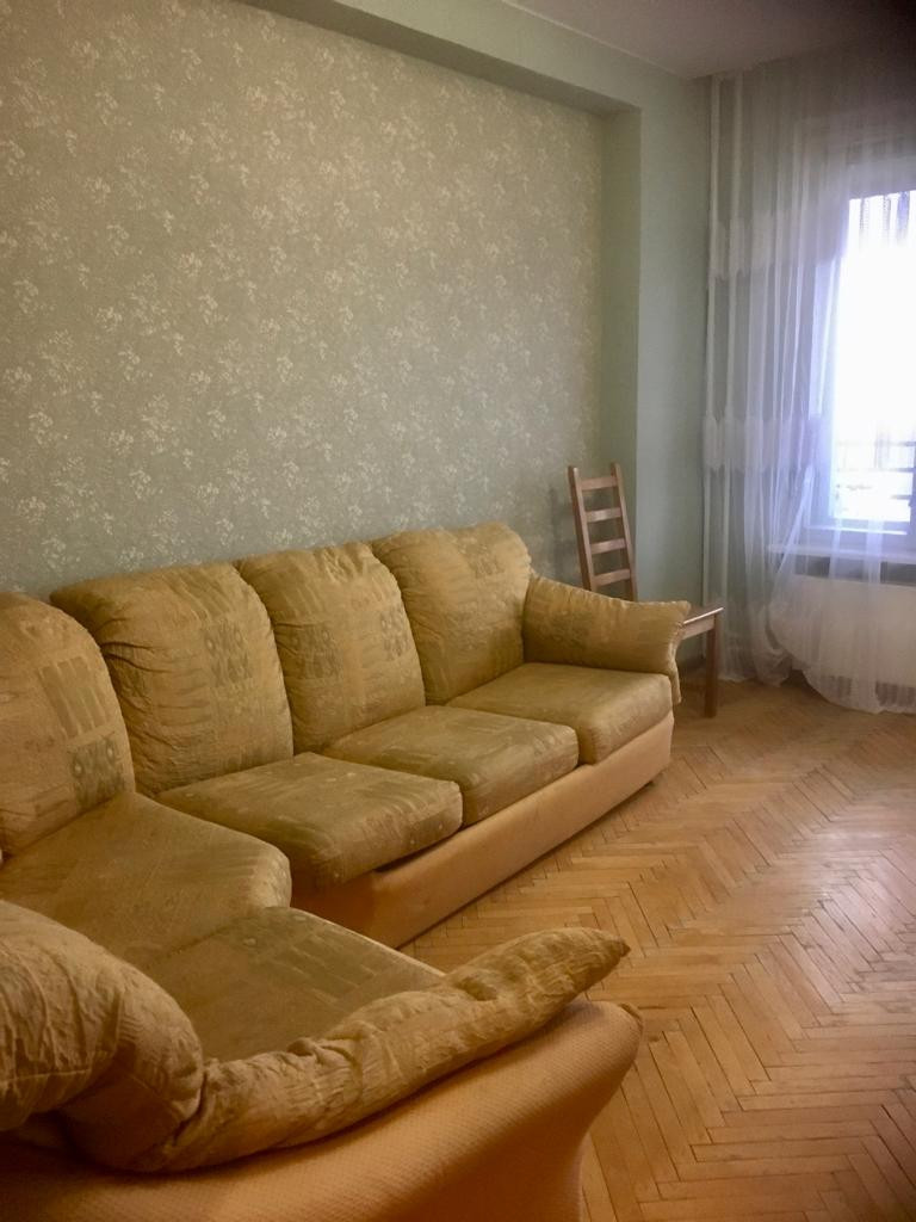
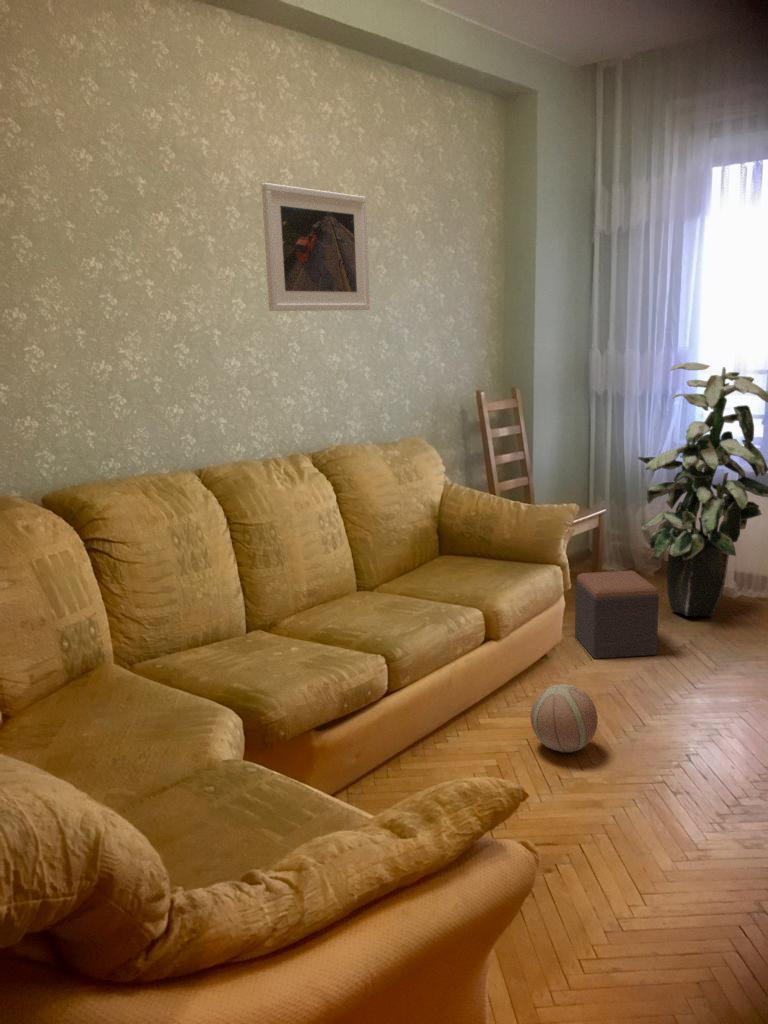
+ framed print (319, 251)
+ ball (563, 717)
+ indoor plant (700, 489)
+ footstool (615, 612)
